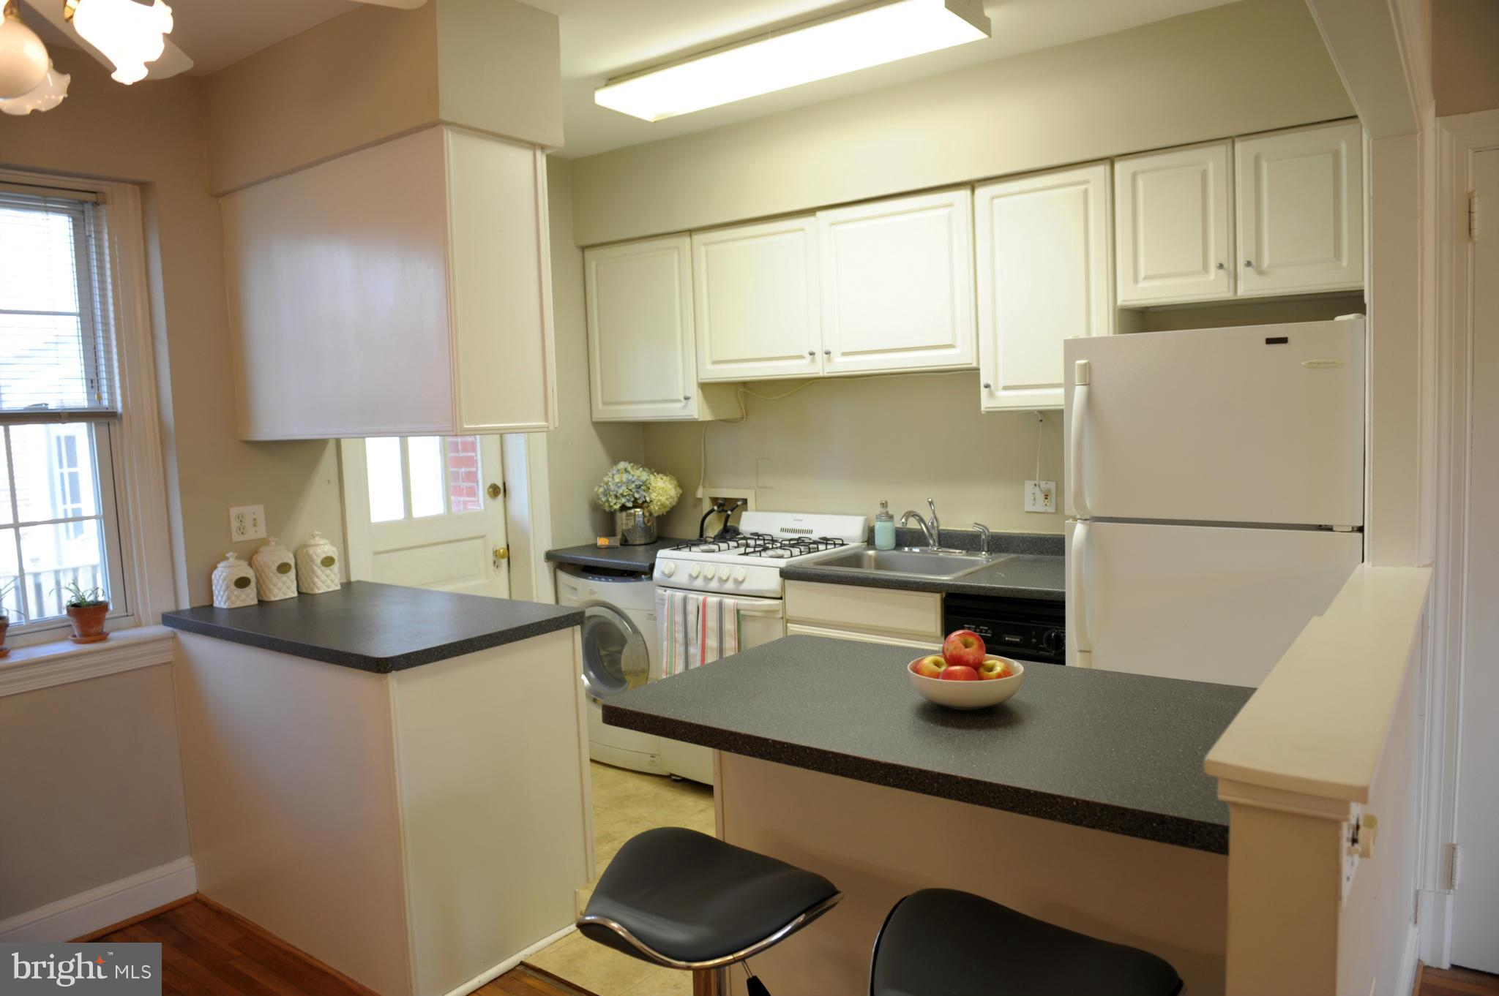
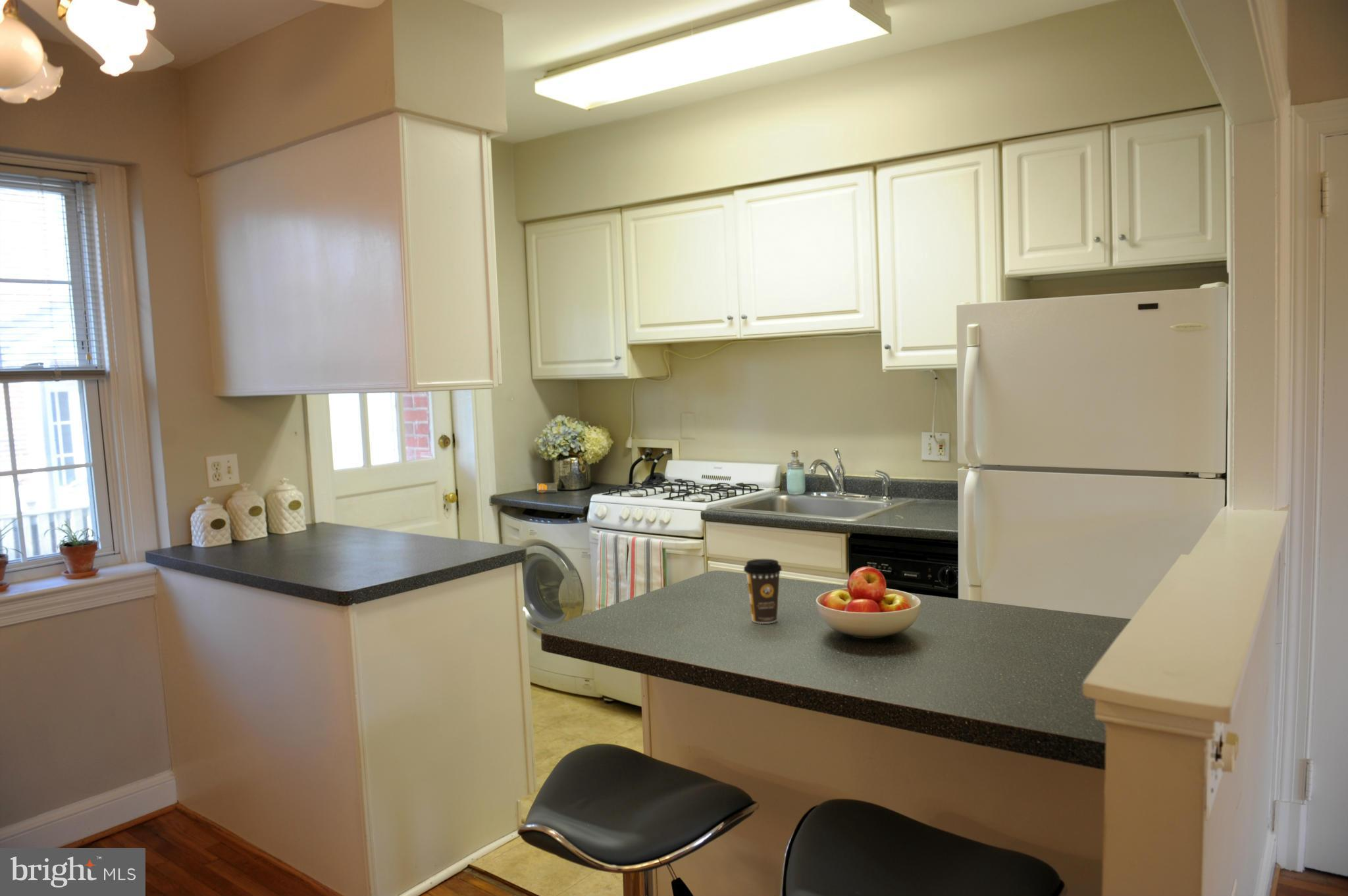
+ coffee cup (763, 591)
